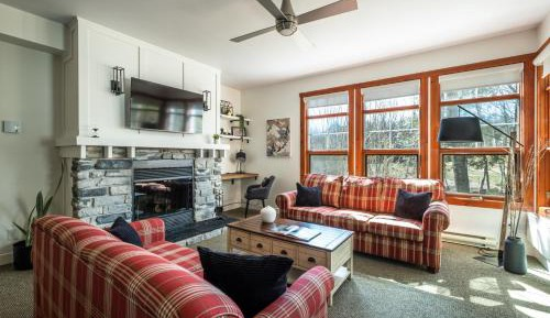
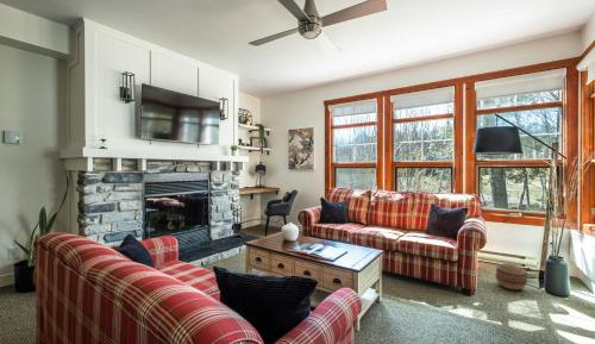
+ basket (511, 275)
